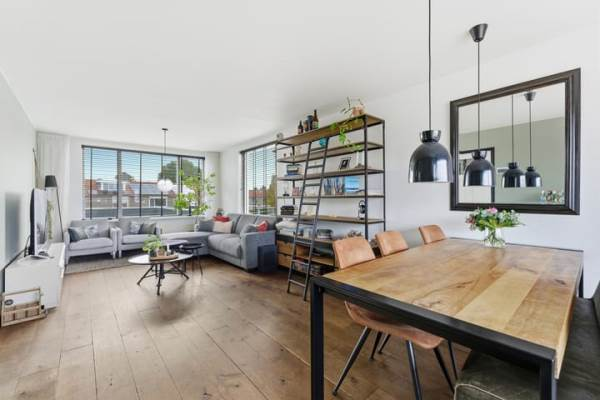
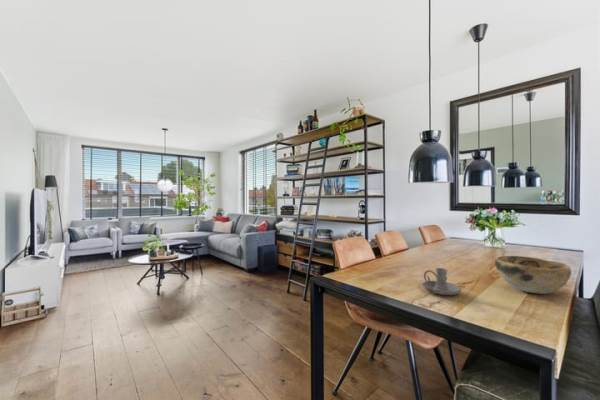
+ candle holder (438, 279)
+ decorative bowl (530, 276)
